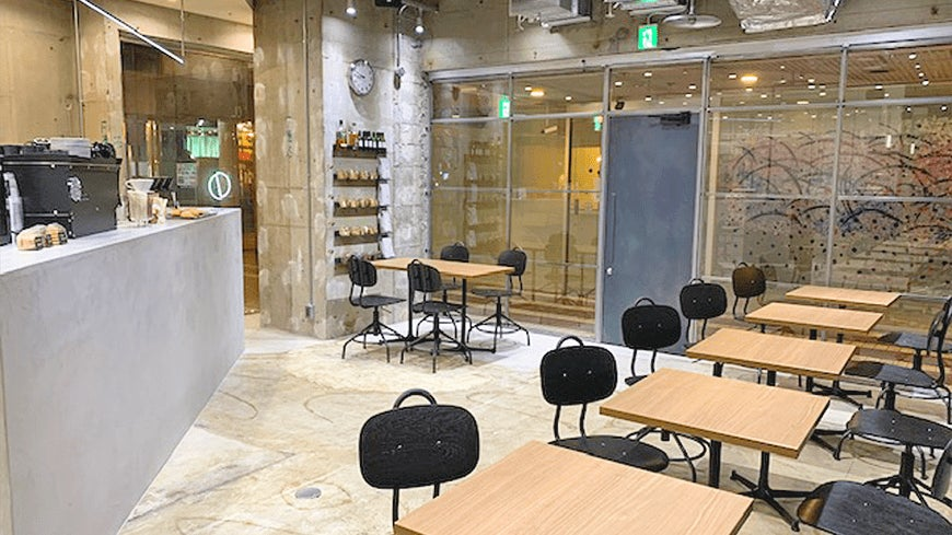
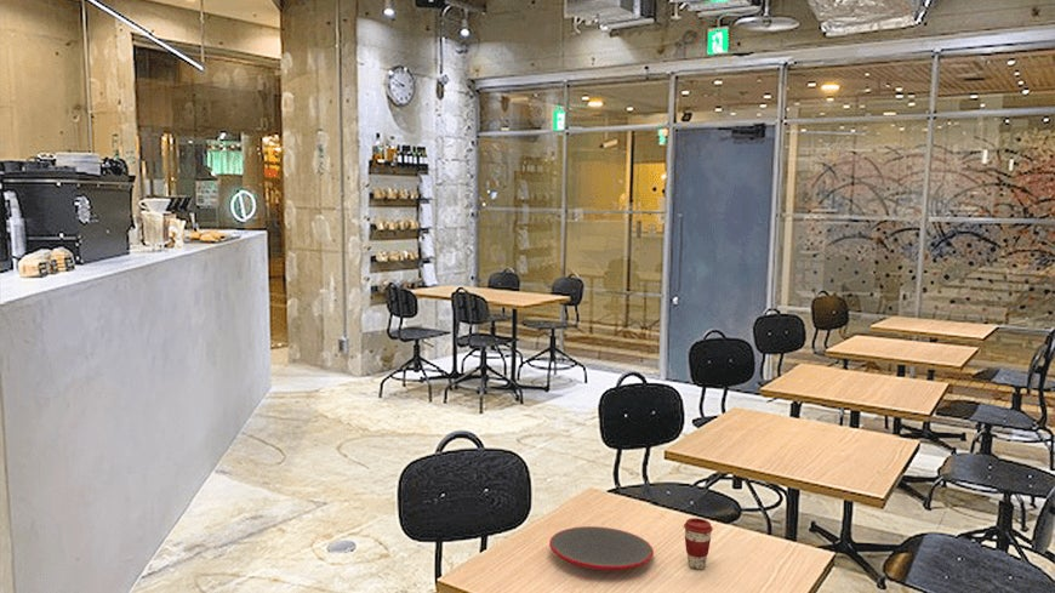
+ plate (600, 548)
+ coffee cup (697, 543)
